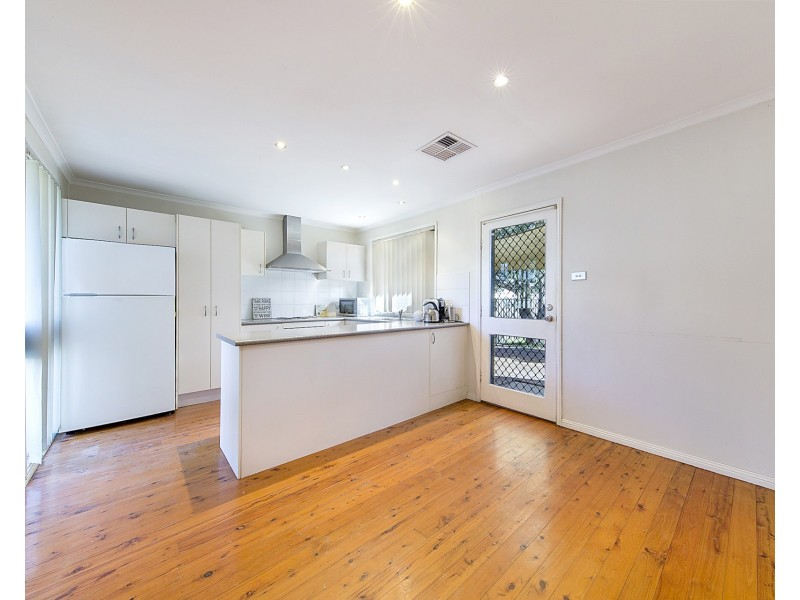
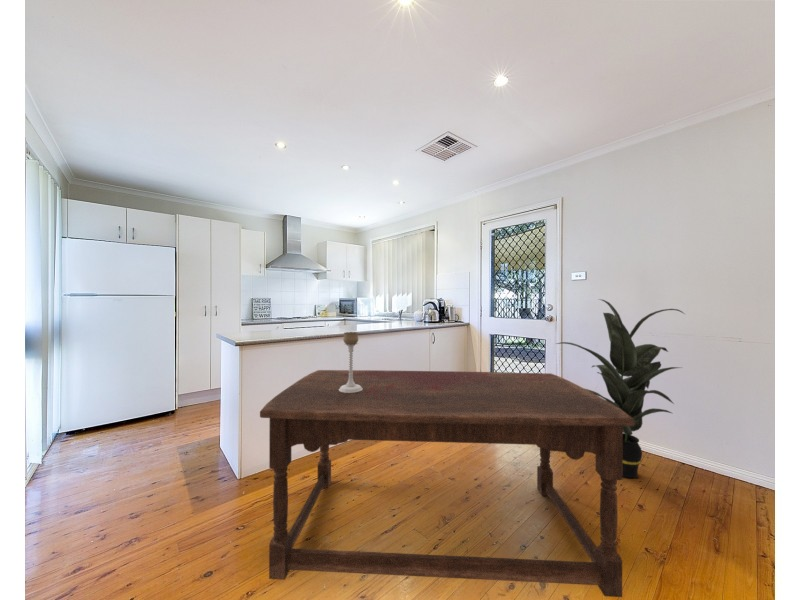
+ candle holder (350, 360)
+ dining table (435, 441)
+ indoor plant (619, 383)
